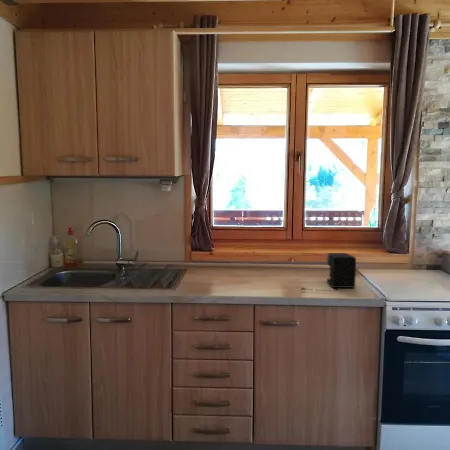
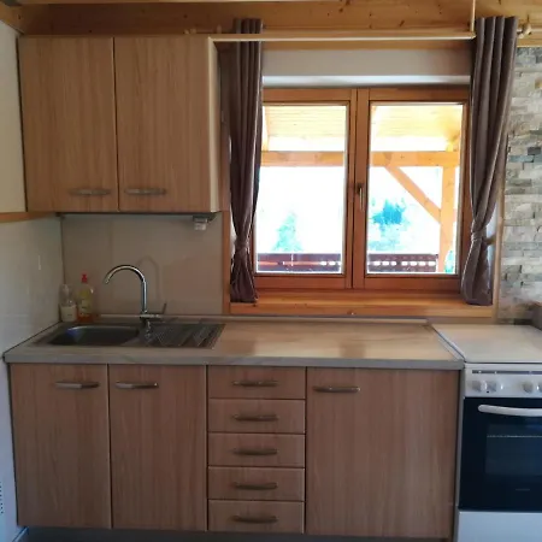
- coffee maker (329, 269)
